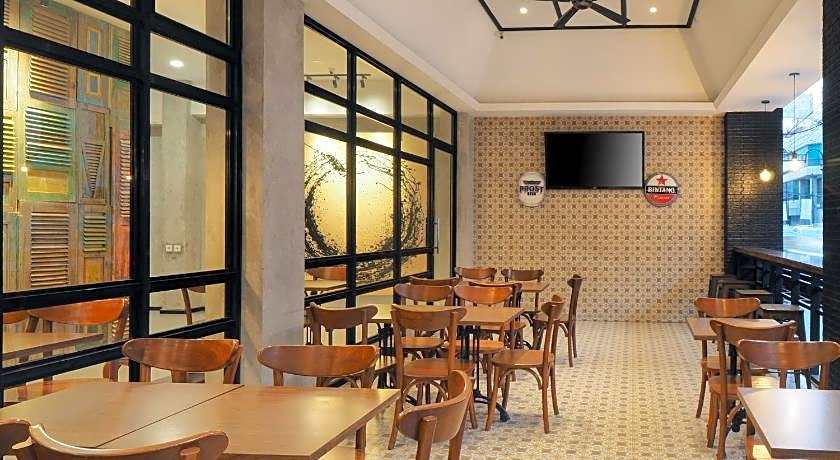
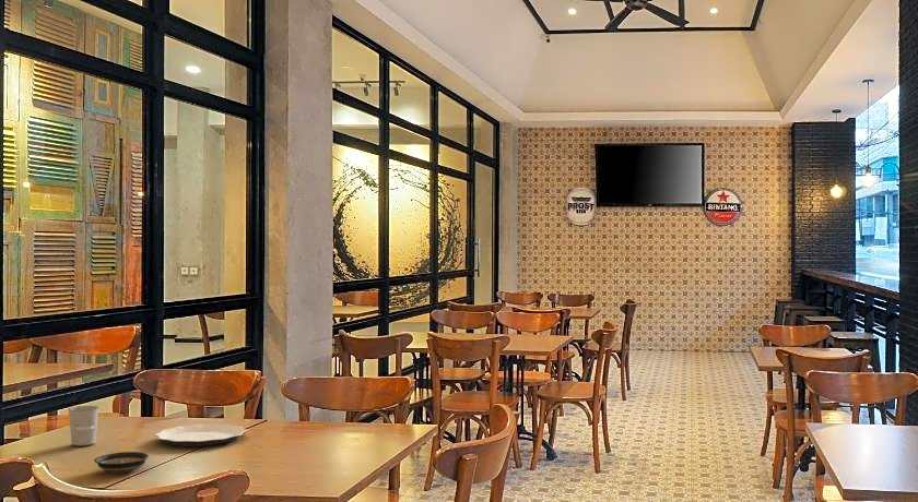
+ saucer (121, 463)
+ plate (201, 435)
+ cup (83, 426)
